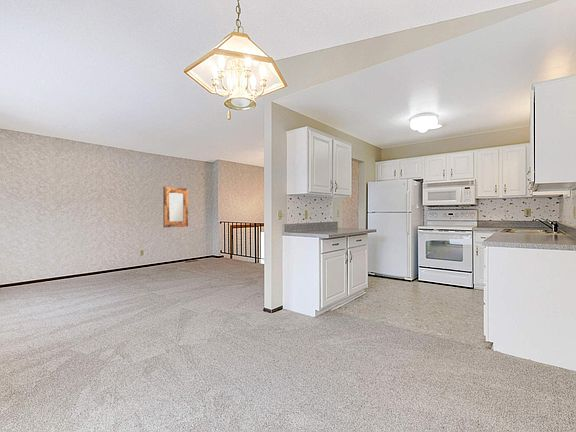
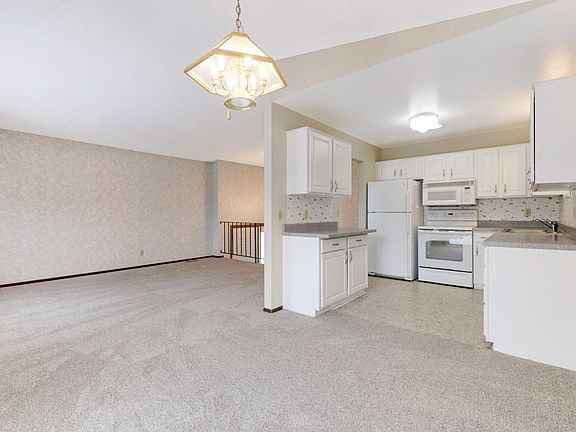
- home mirror (176, 207)
